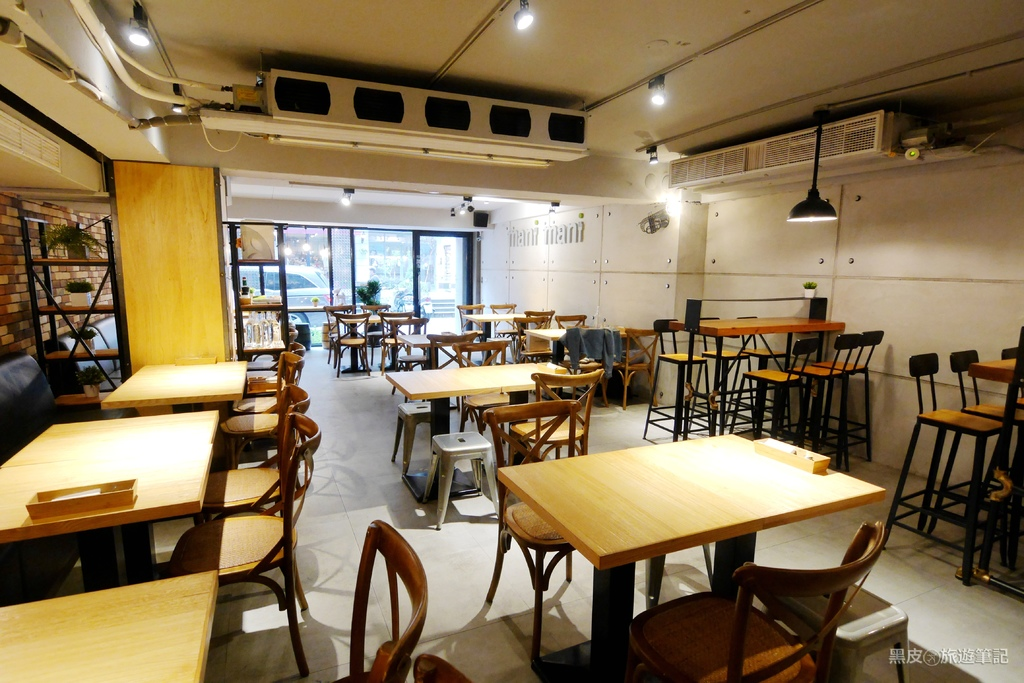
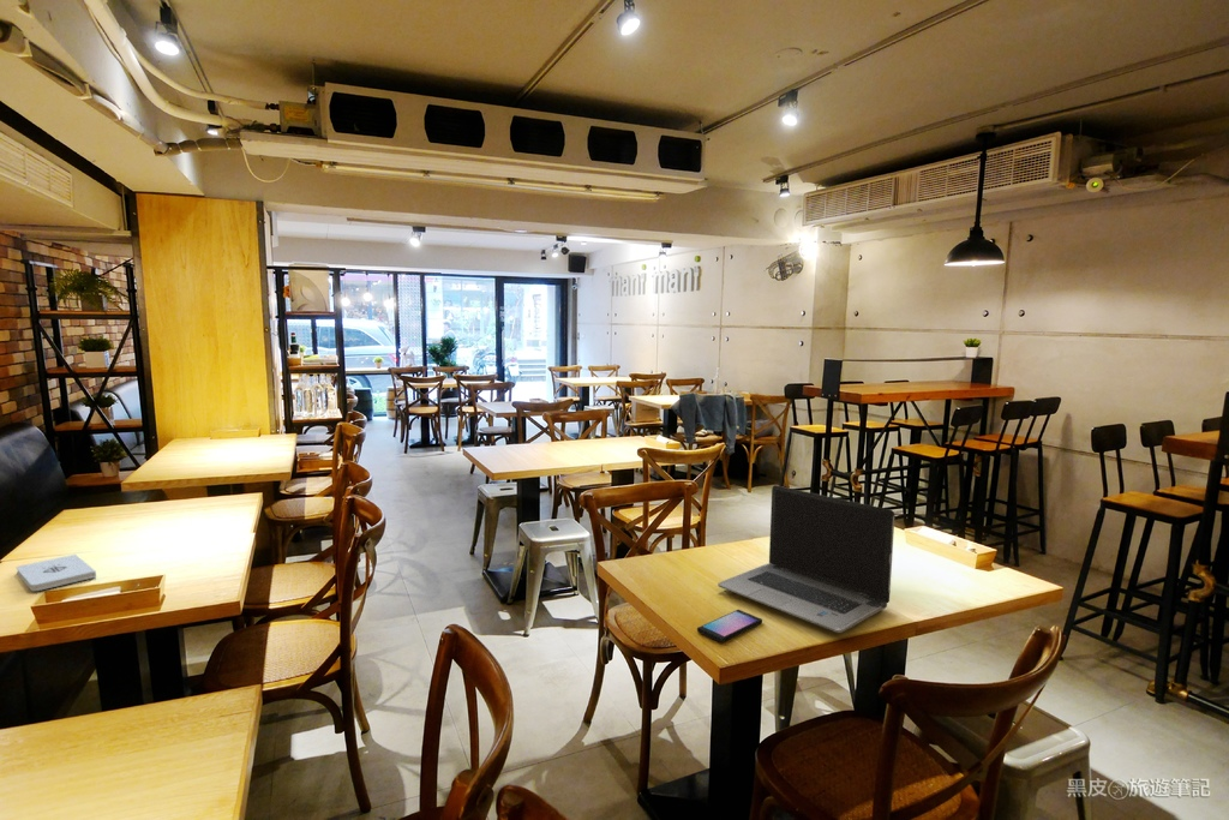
+ smartphone (730, 624)
+ notepad (55, 571)
+ laptop computer (802, 552)
